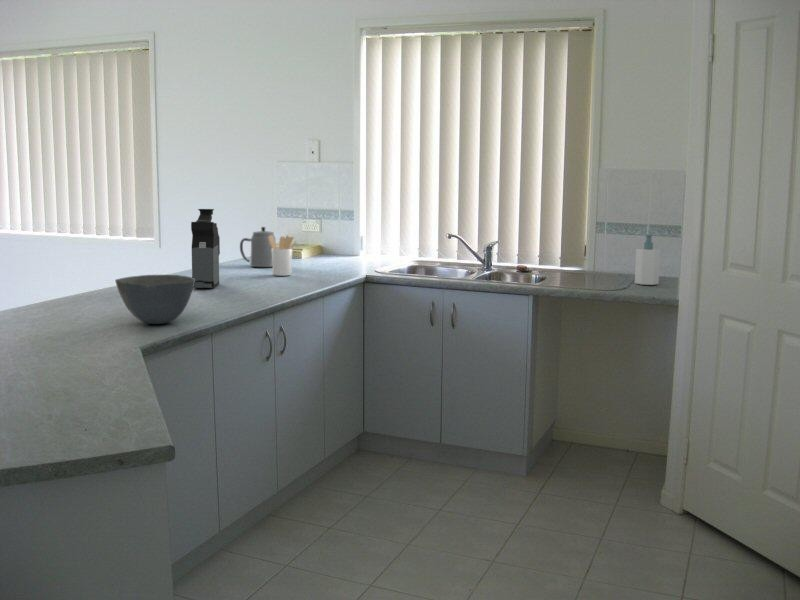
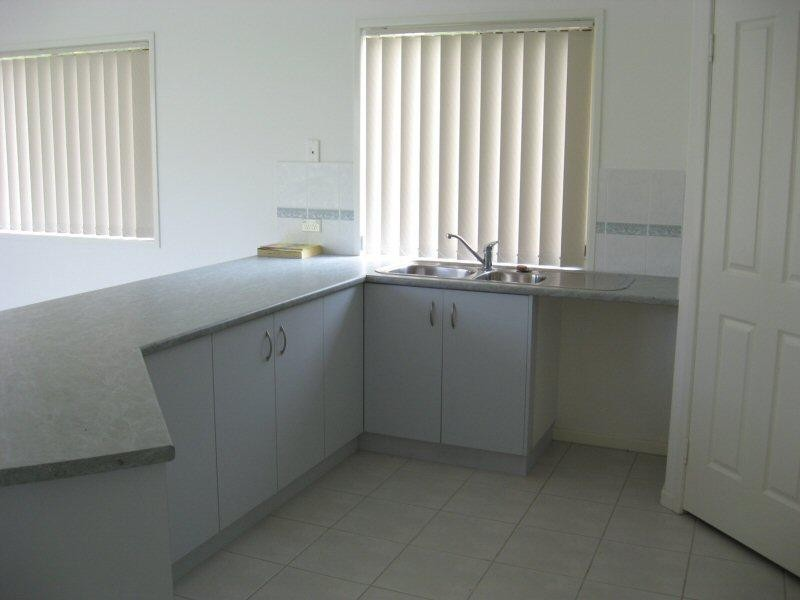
- teapot (265, 246)
- coffee maker (205, 247)
- utensil holder (283, 254)
- bowl (156, 300)
- soap bottle (647, 259)
